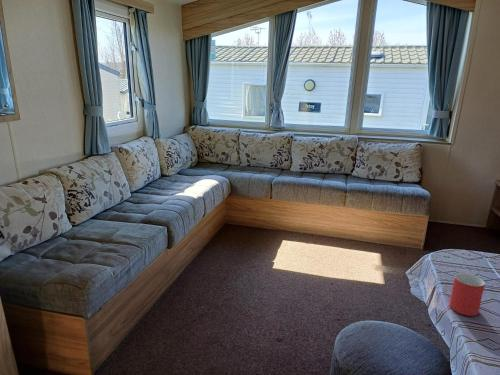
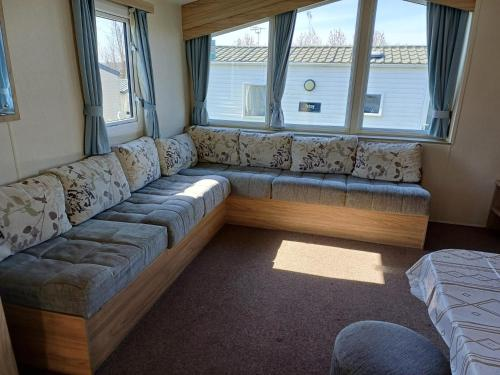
- mug (466, 290)
